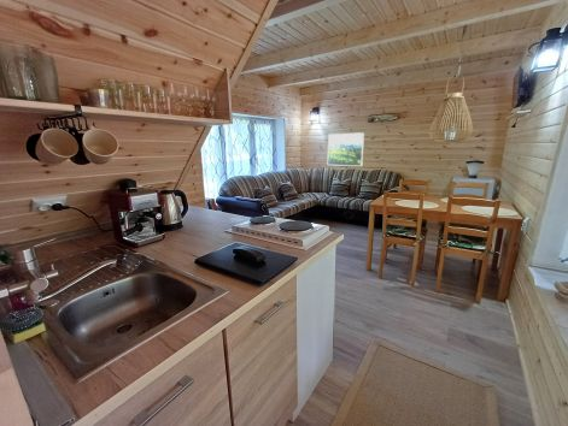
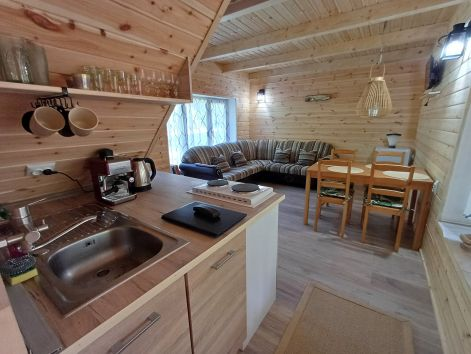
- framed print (344, 149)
